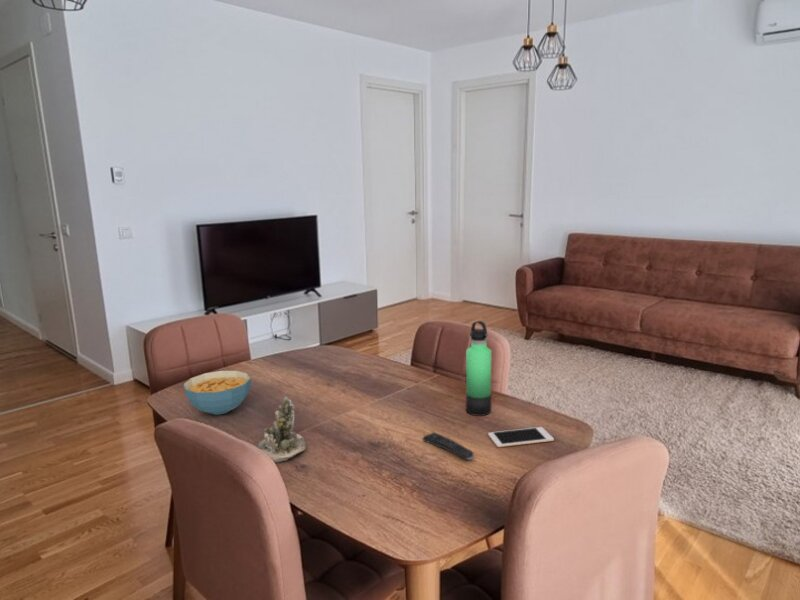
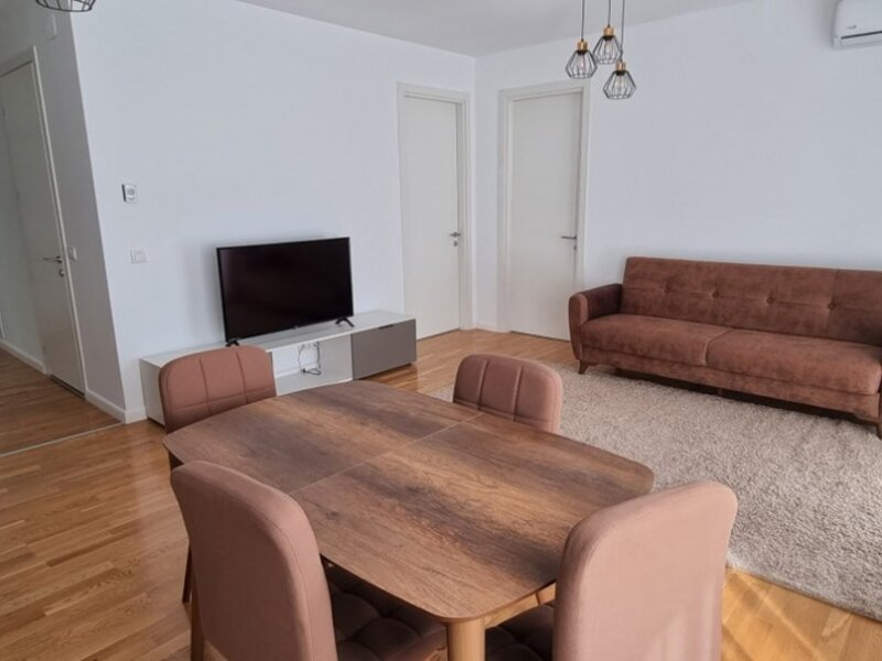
- cereal bowl (218, 395)
- succulent planter (279, 426)
- cell phone (520, 436)
- remote control (449, 446)
- thermos bottle (478, 366)
